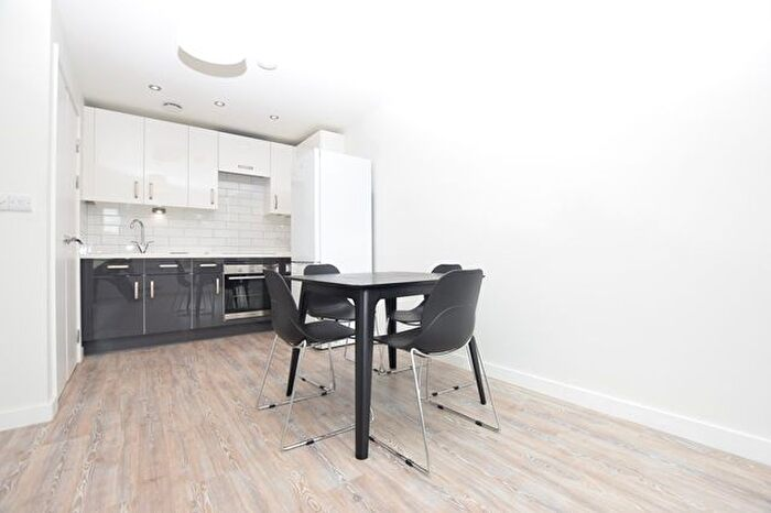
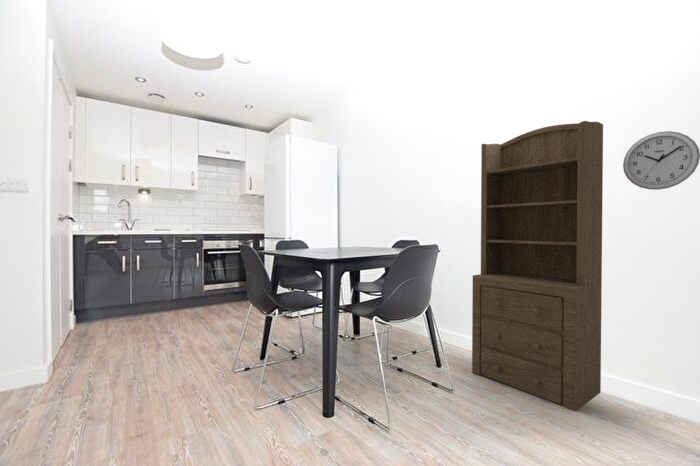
+ shelving unit (531, 252)
+ wall clock (658, 160)
